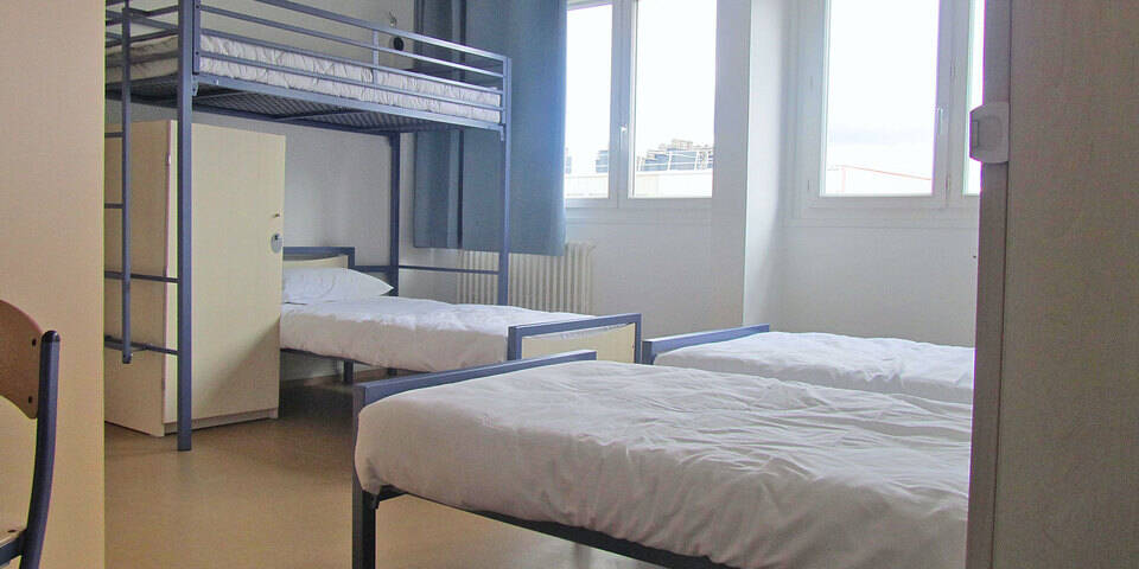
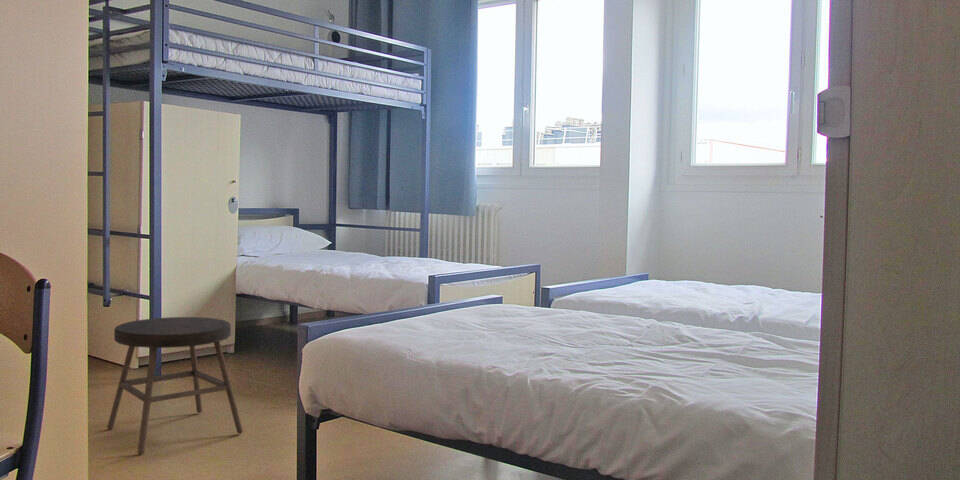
+ stool (174, 378)
